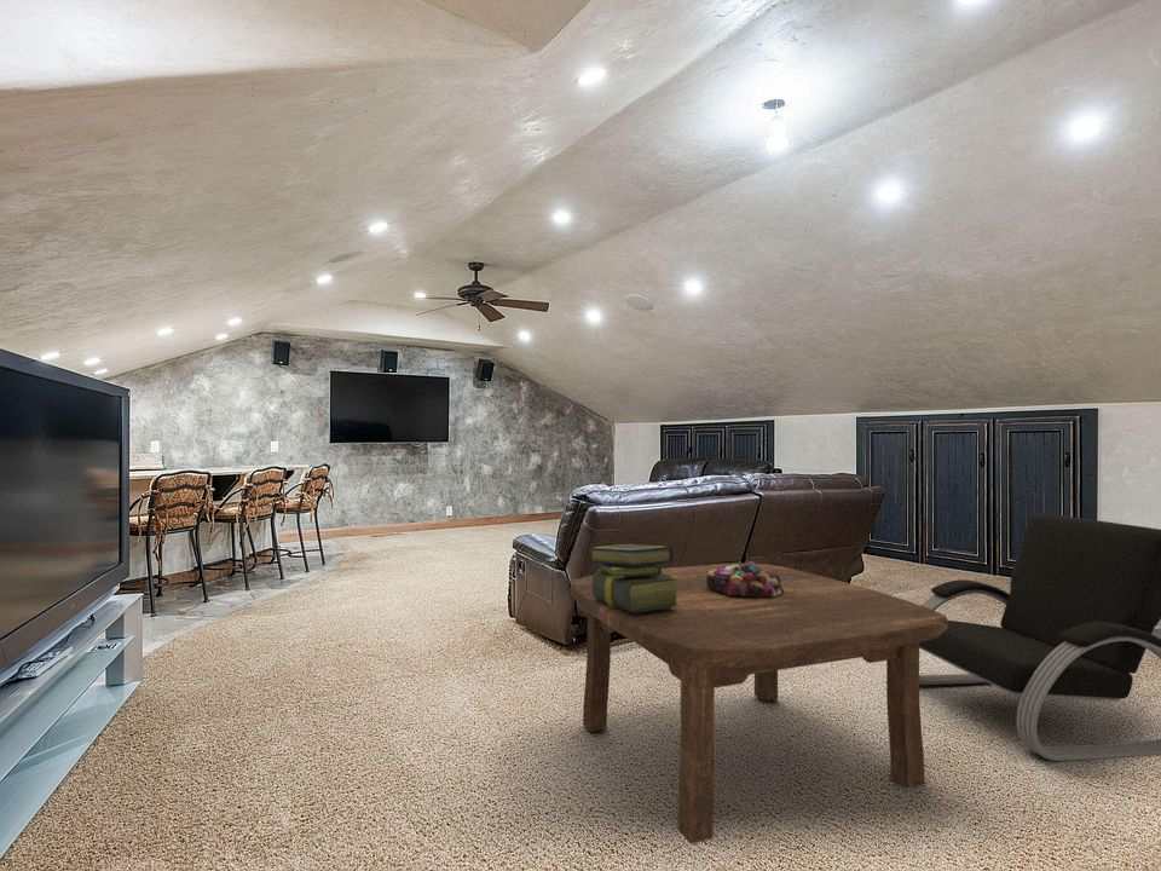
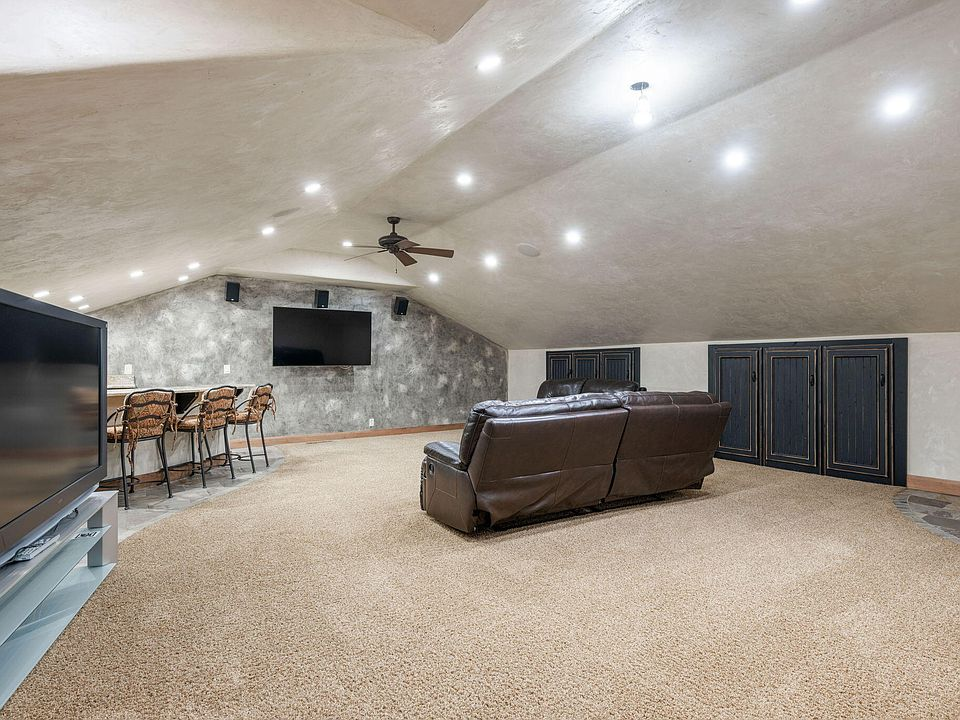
- coffee table (738, 673)
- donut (744, 576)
- stack of books (630, 573)
- armchair (1034, 616)
